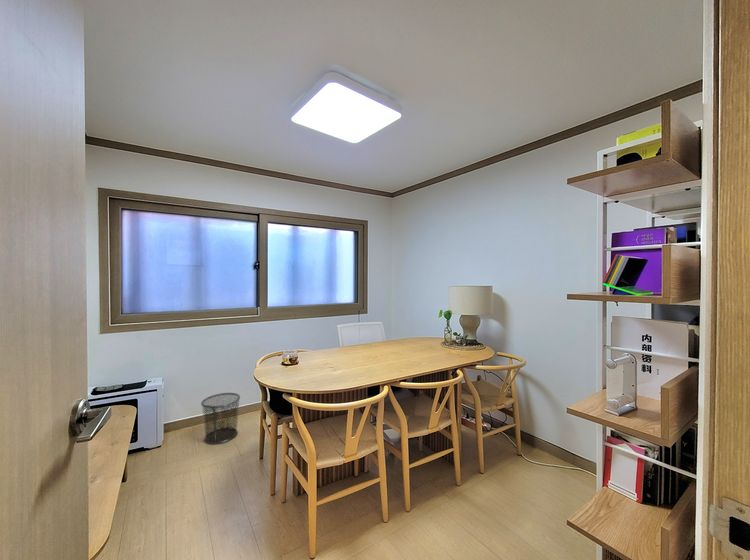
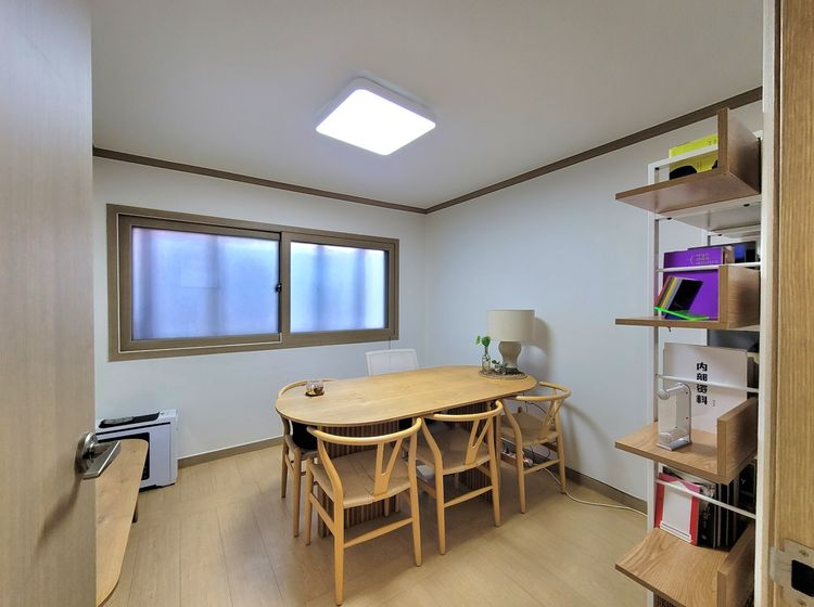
- waste bin (221, 417)
